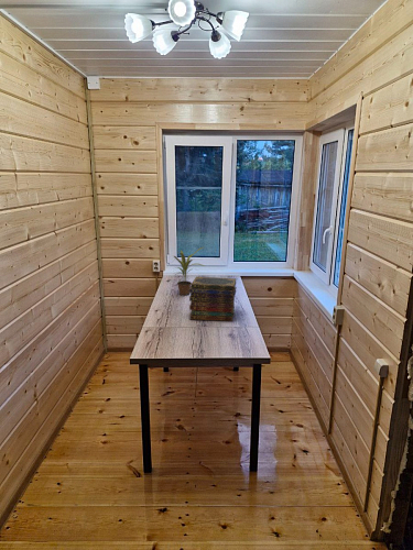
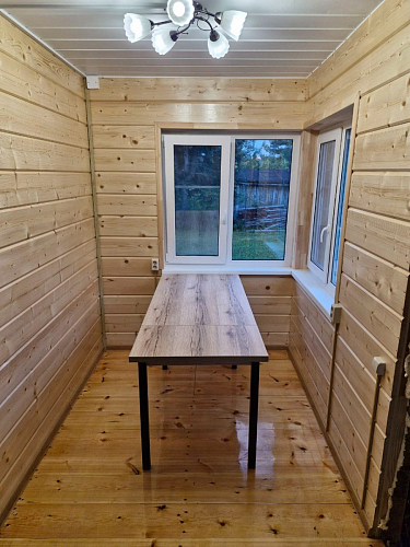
- potted plant (184, 271)
- book stack (213, 298)
